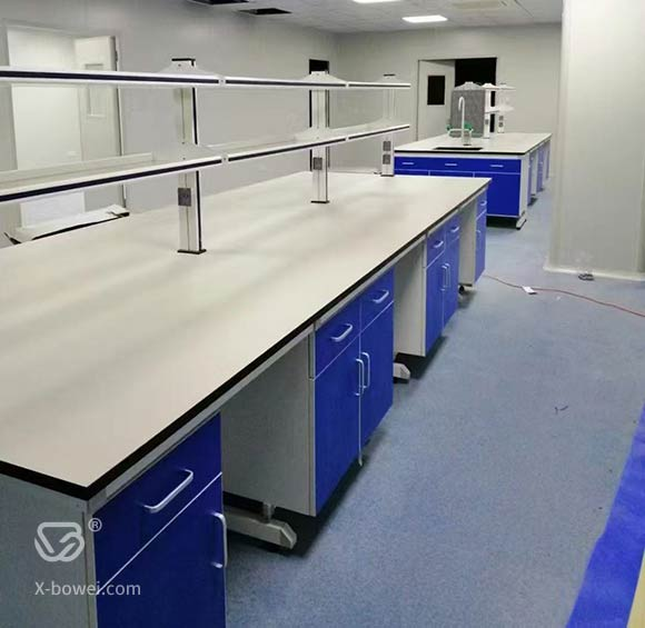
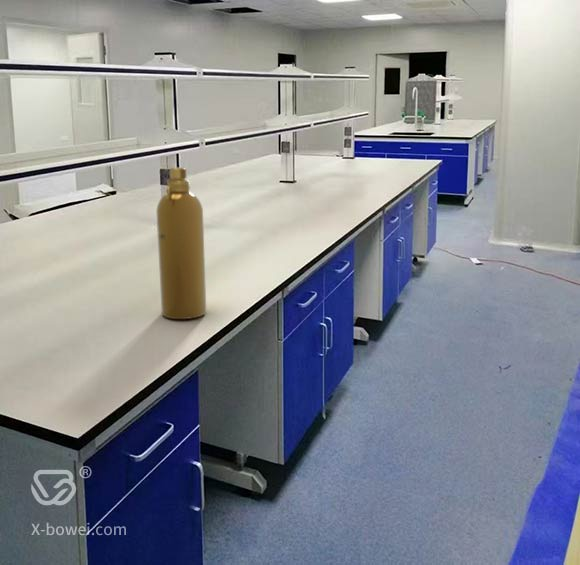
+ spray bottle (179, 243)
